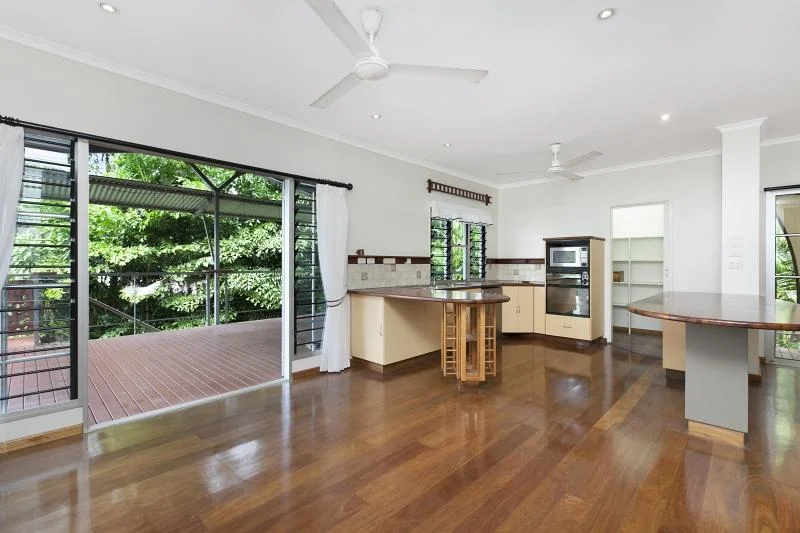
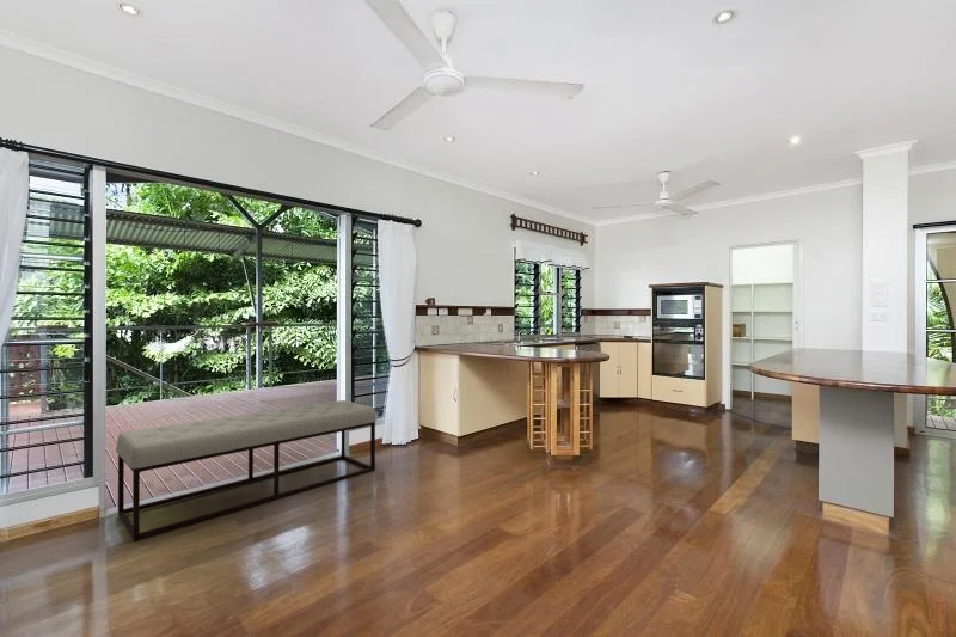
+ bench (261, 447)
